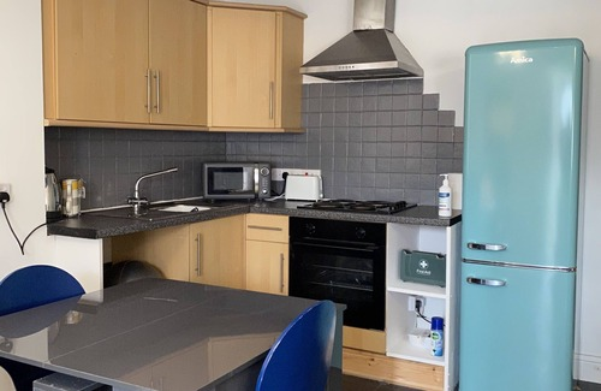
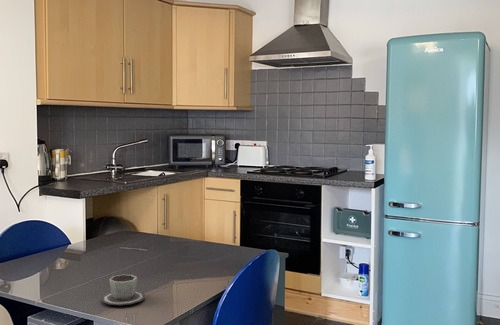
+ cup (123, 289)
